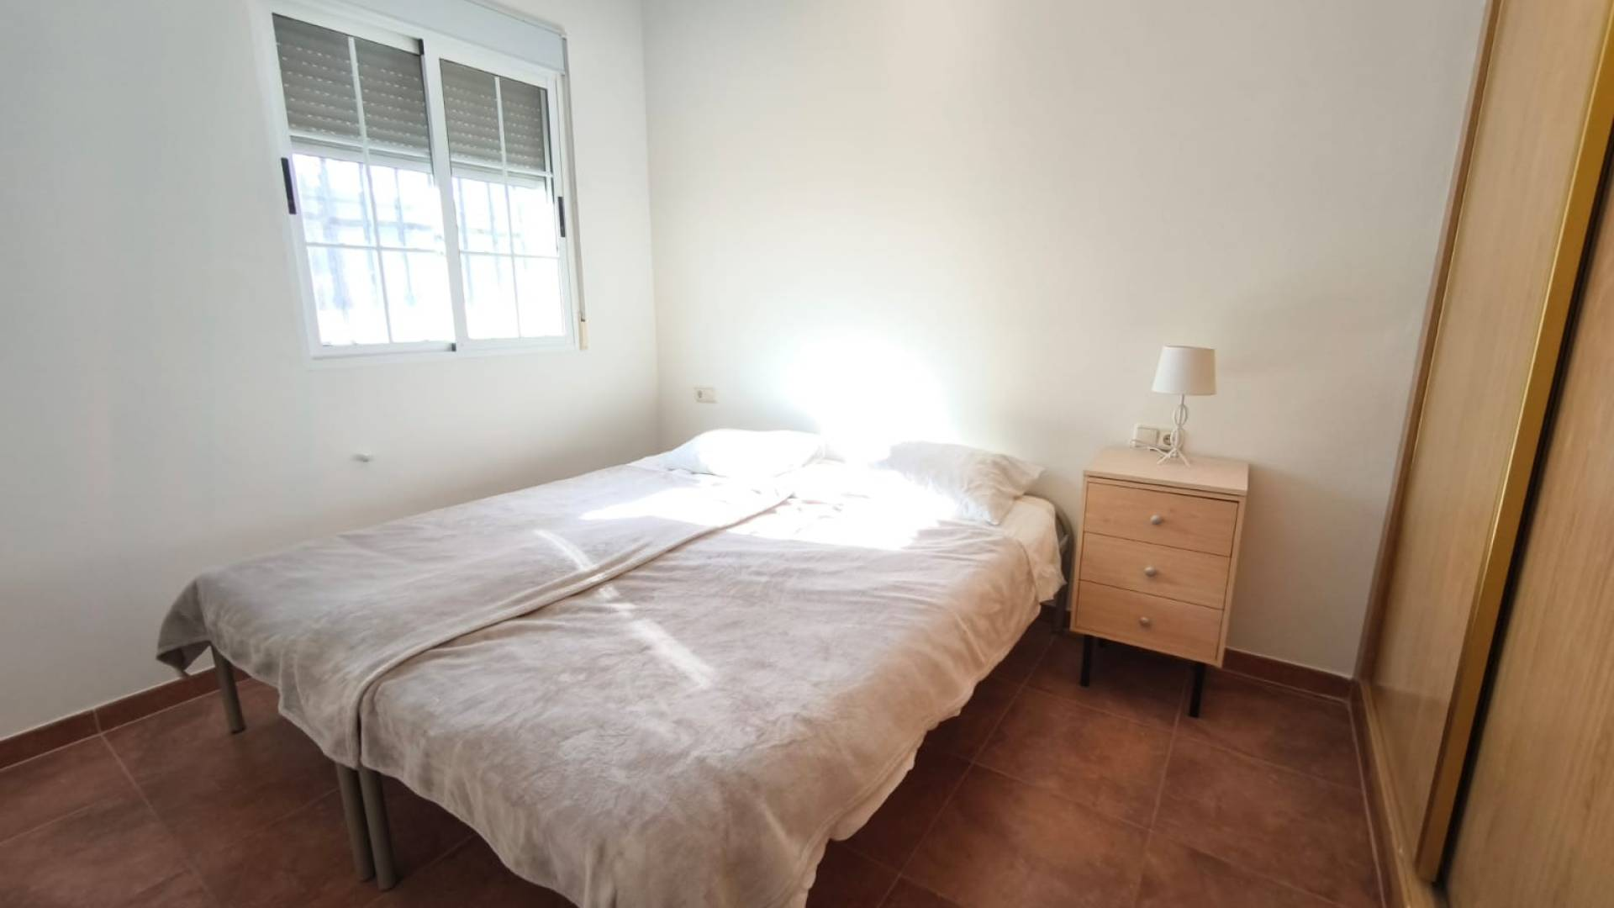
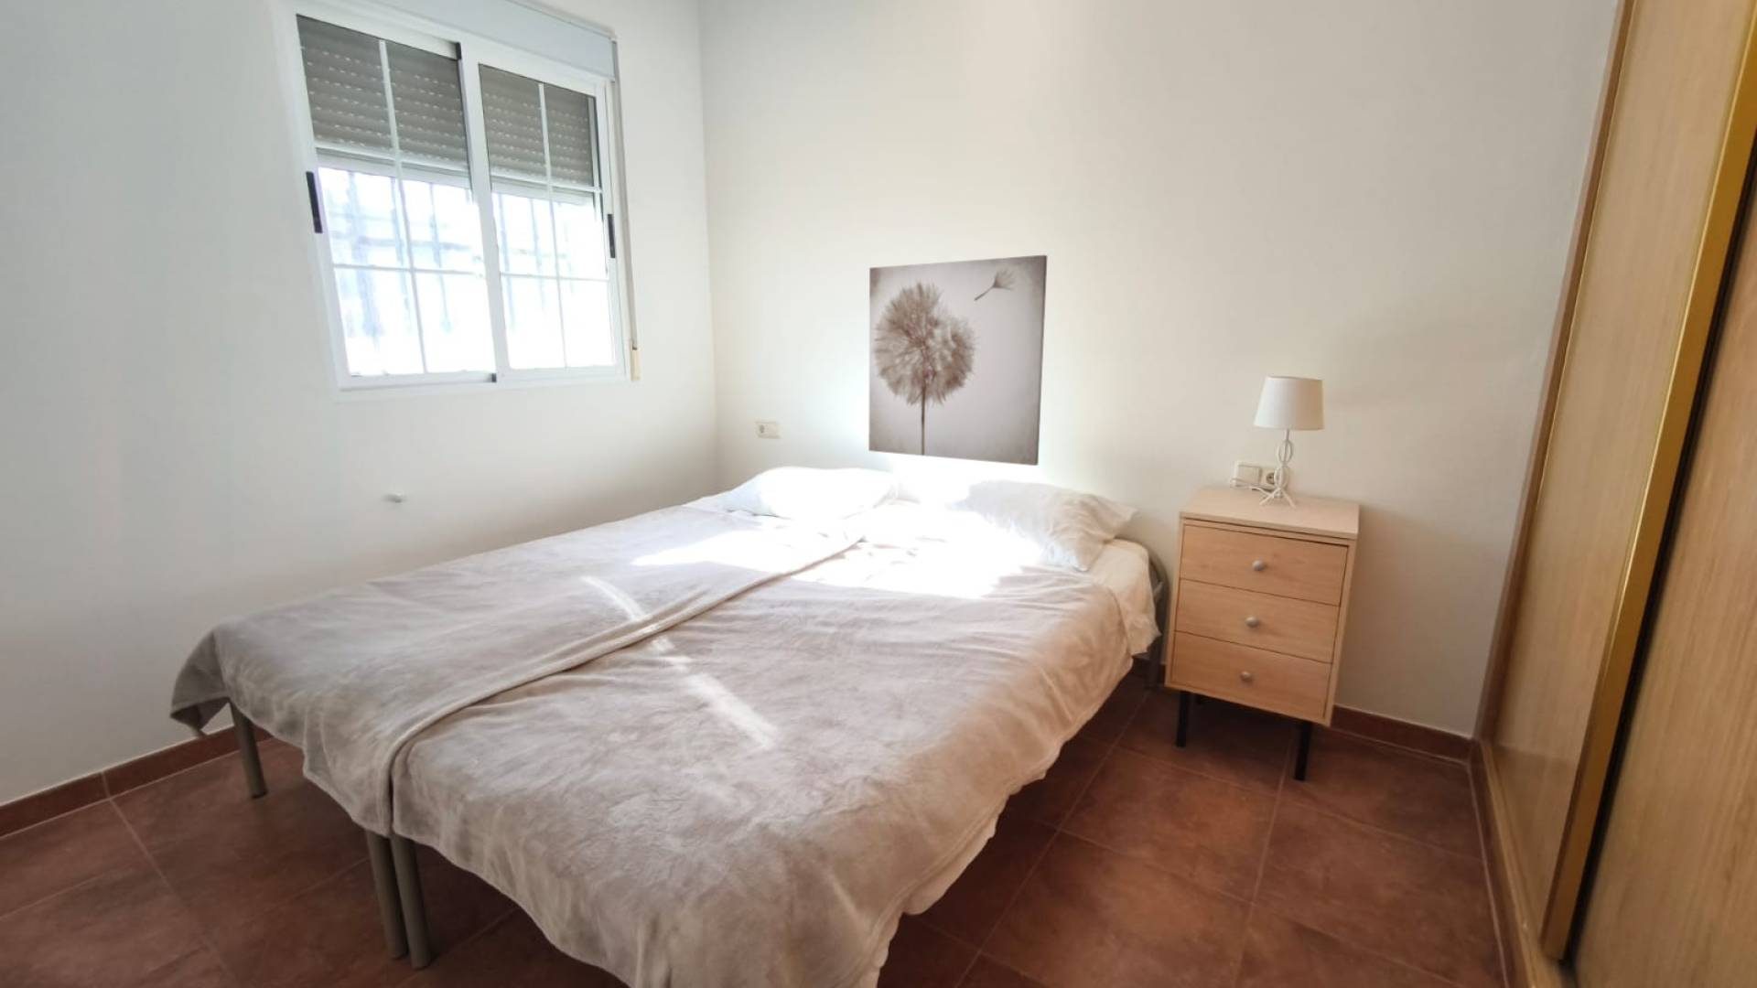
+ wall art (950, 362)
